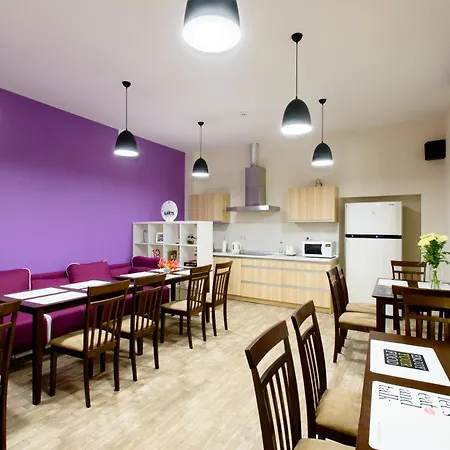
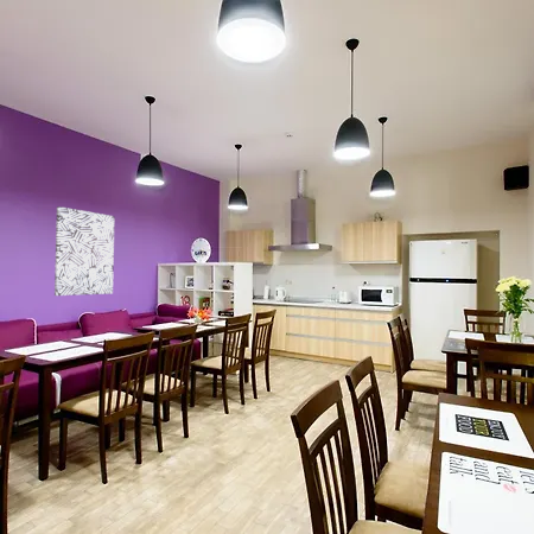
+ wall art (87, 253)
